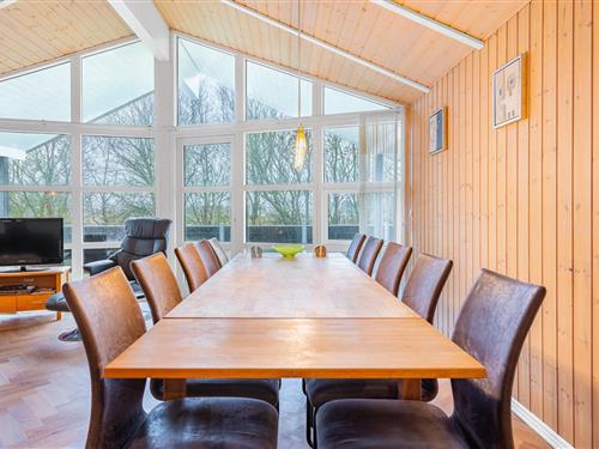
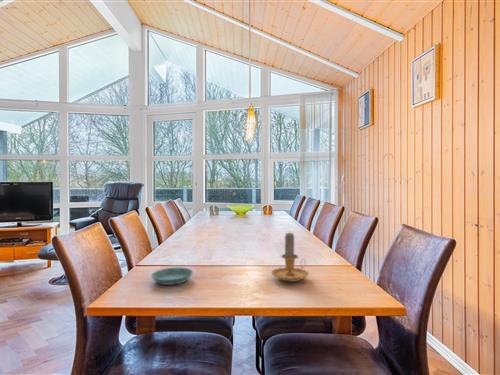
+ candle (292, 253)
+ saucer (172, 276)
